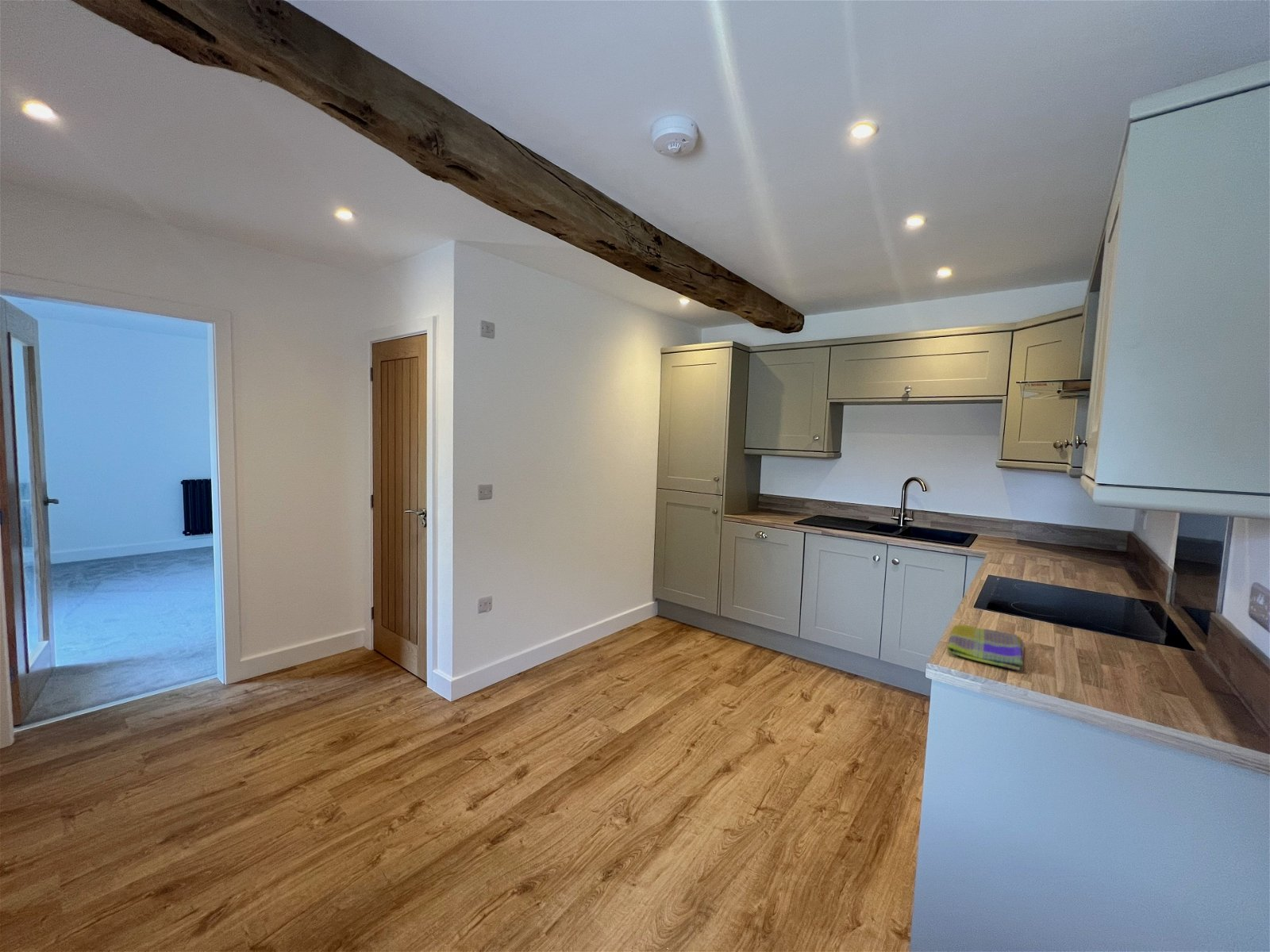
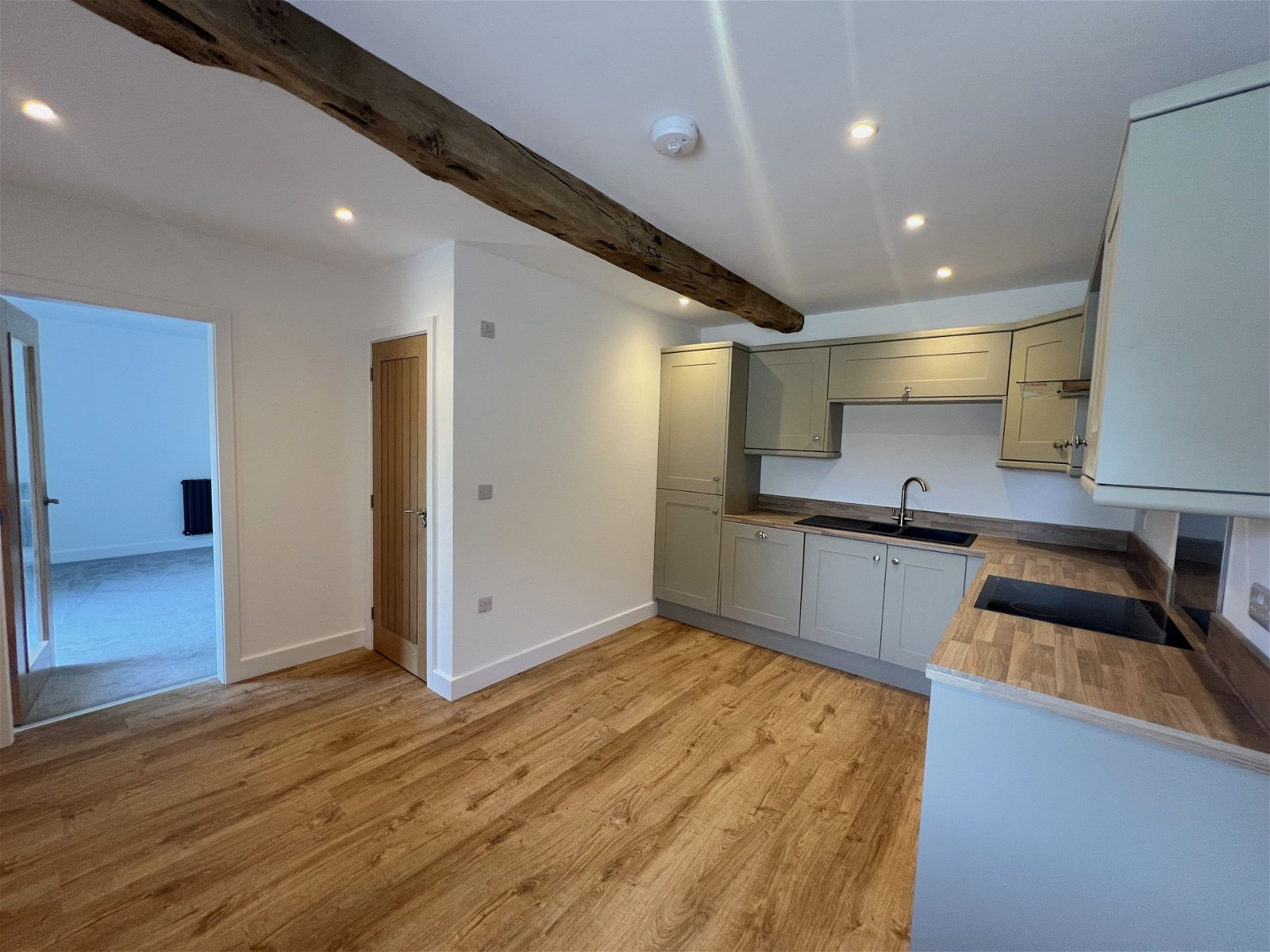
- dish towel (985, 644)
